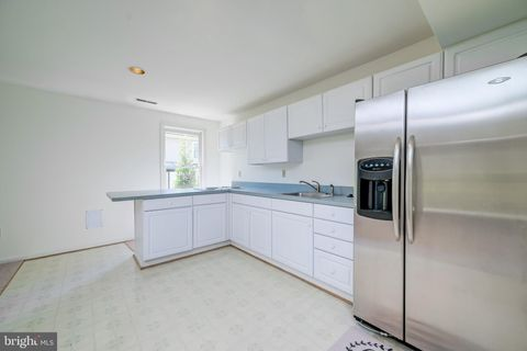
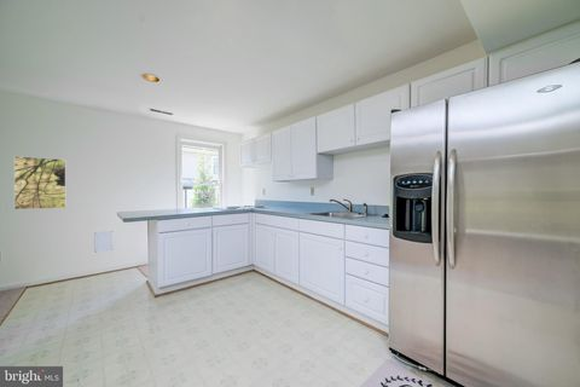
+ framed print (41, 183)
